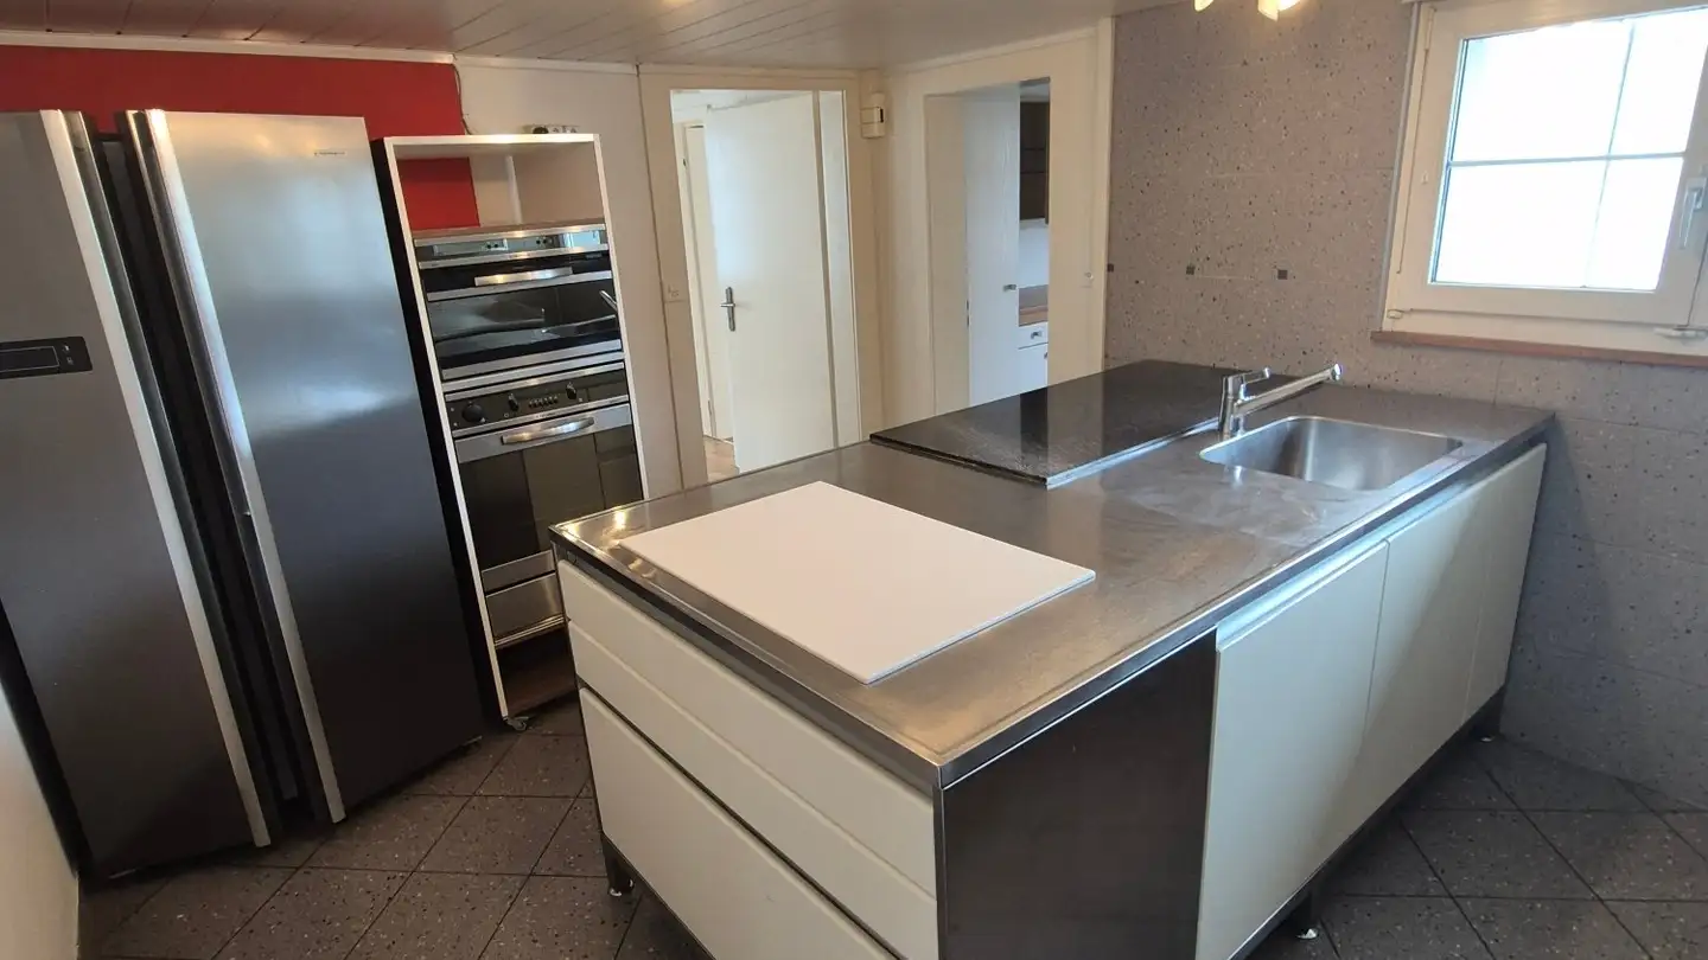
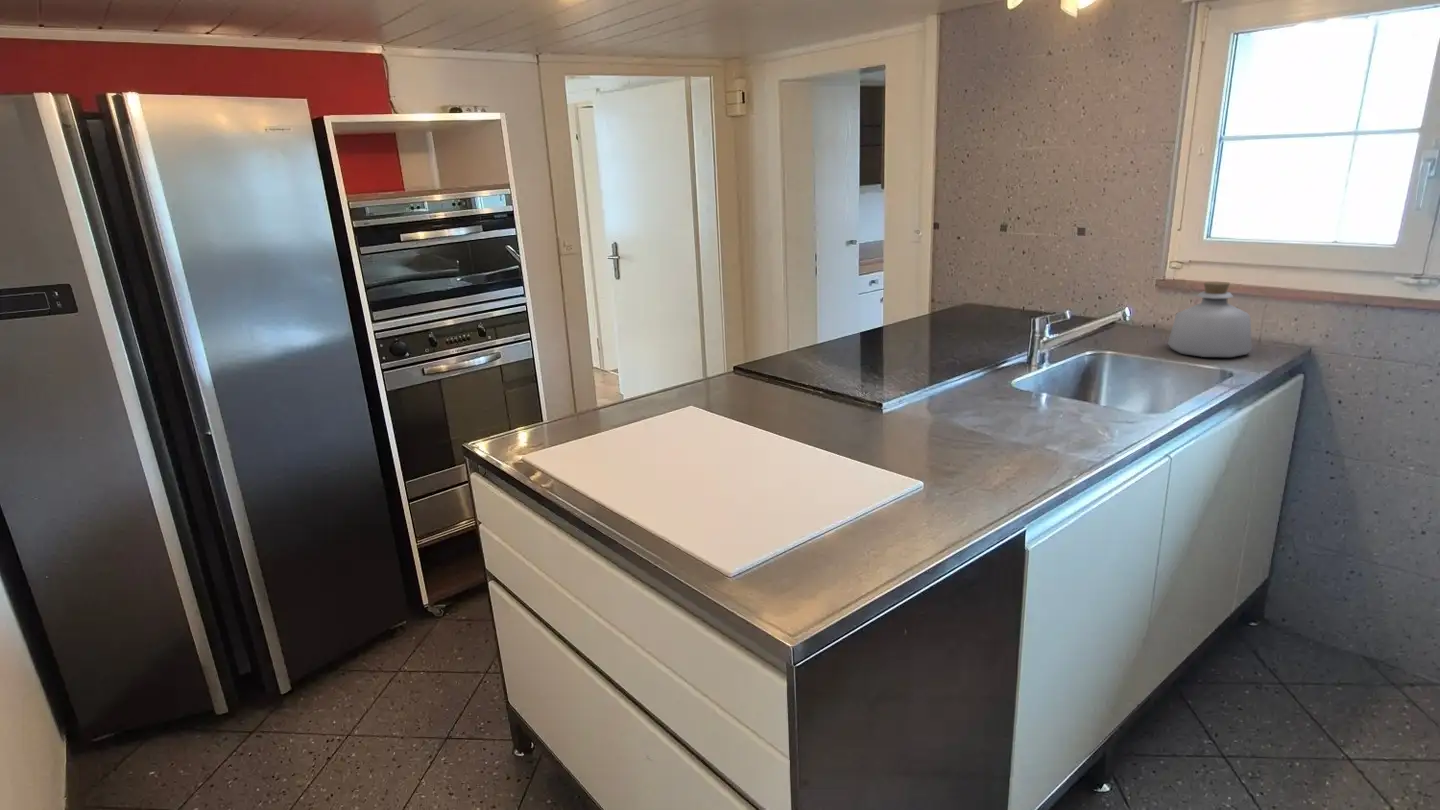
+ bottle (1212, 317)
